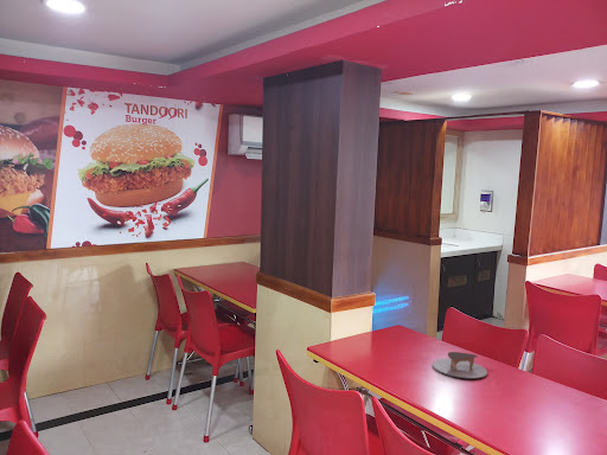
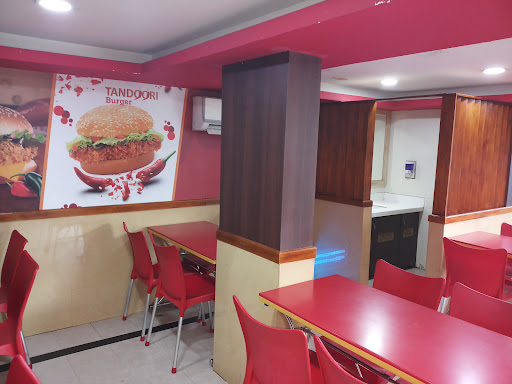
- napkin holder (459, 361)
